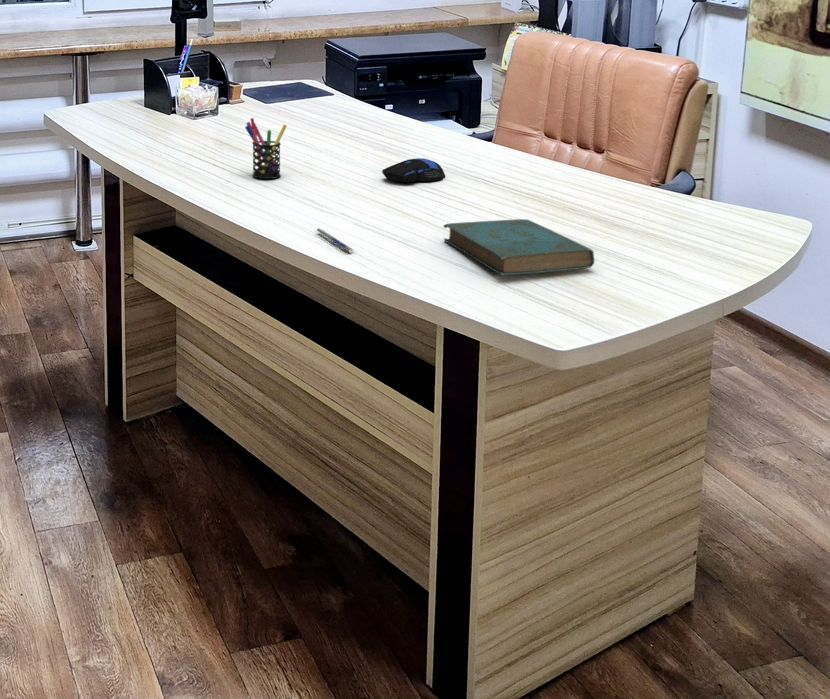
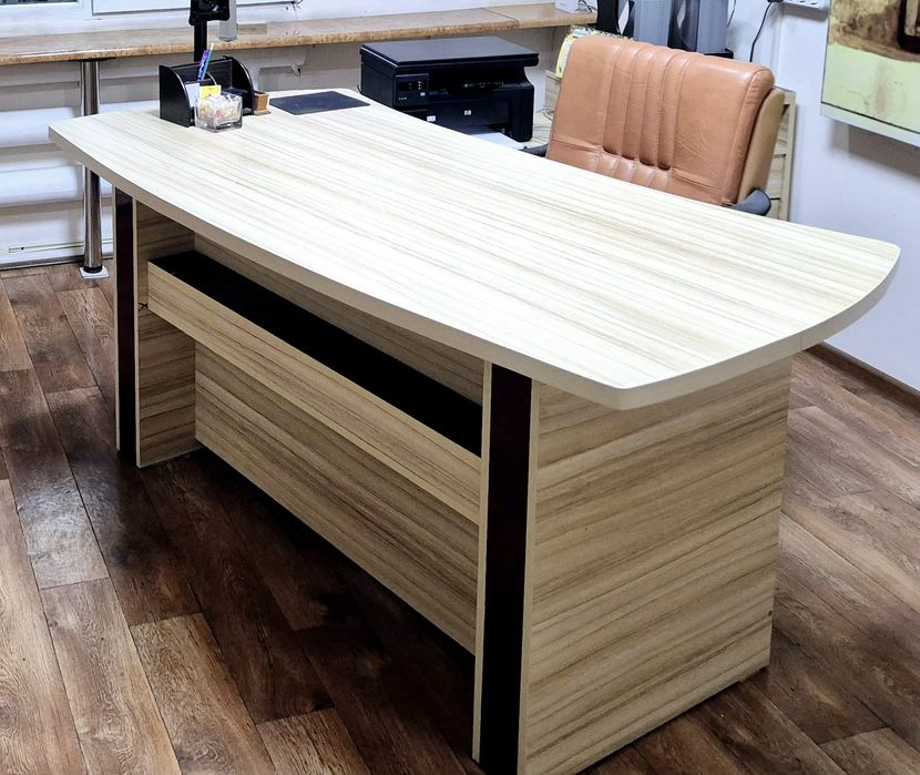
- computer mouse (413, 168)
- pen (333, 239)
- book (516, 244)
- pen holder (265, 147)
